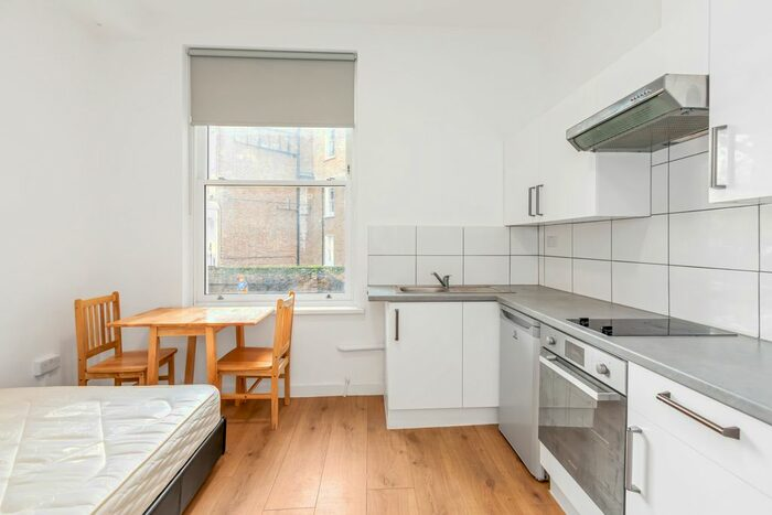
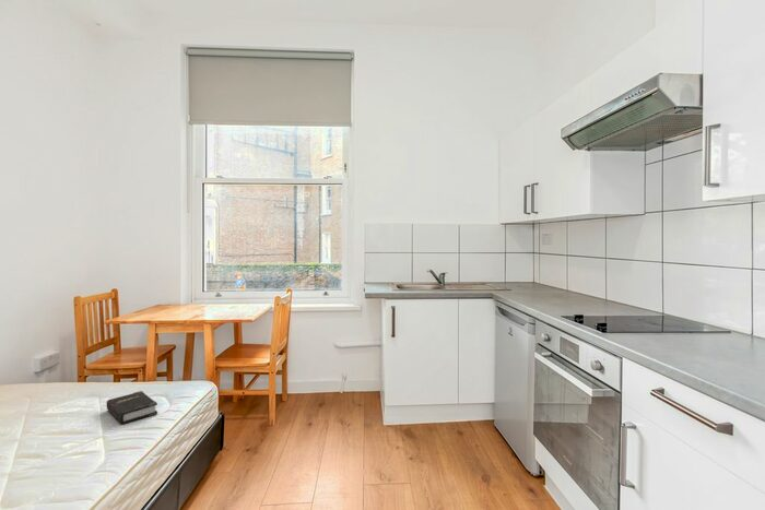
+ hardback book (131, 406)
